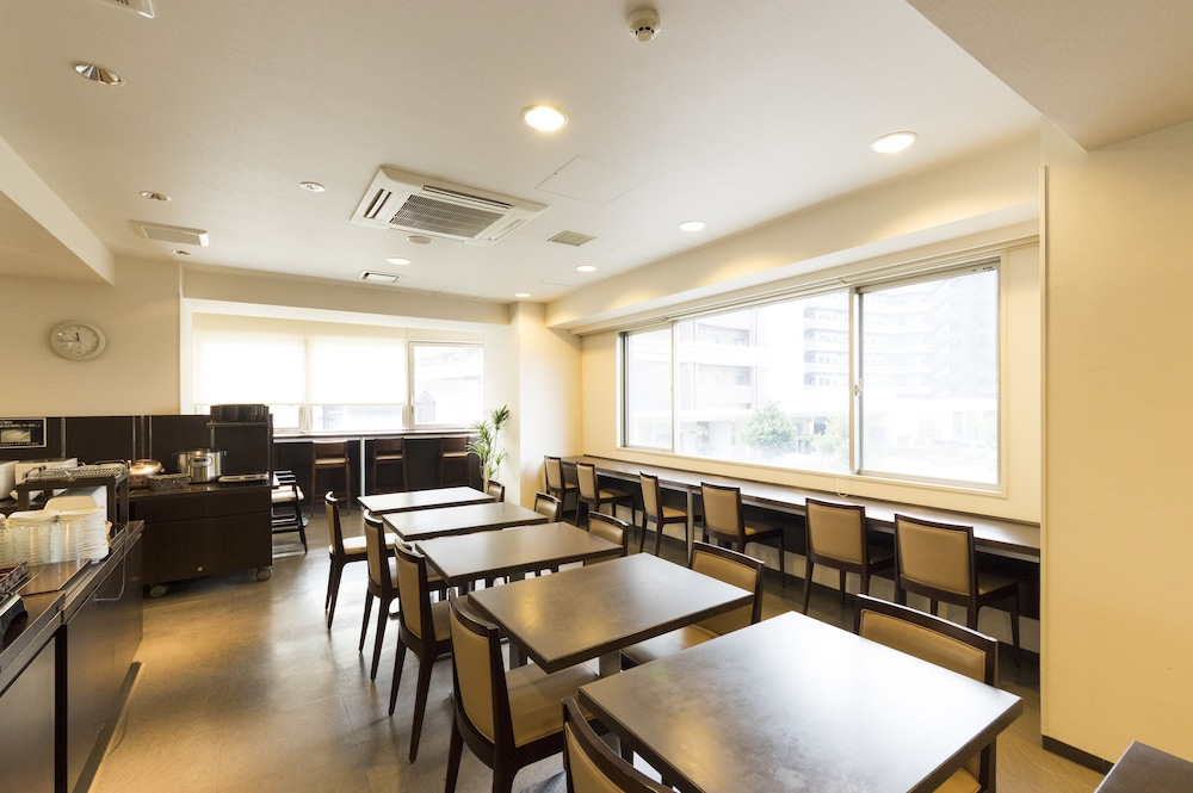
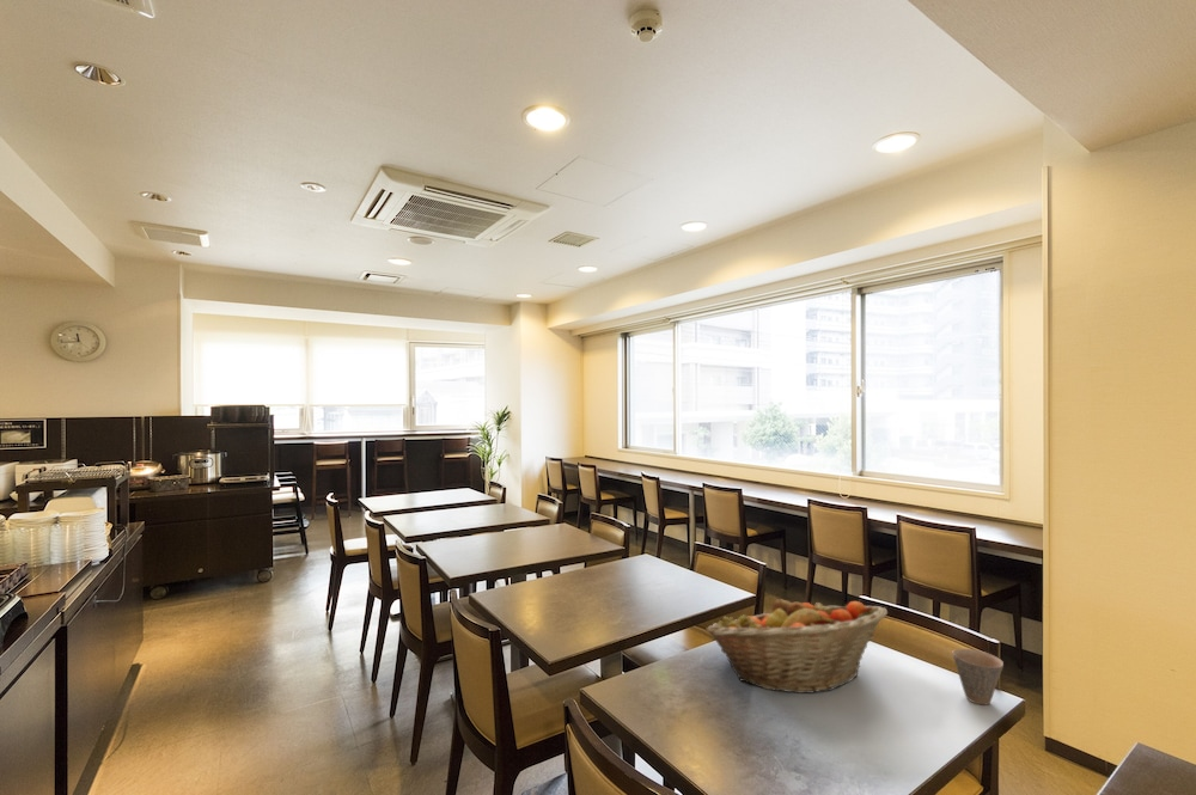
+ fruit basket (795, 634)
+ cup (977, 677)
